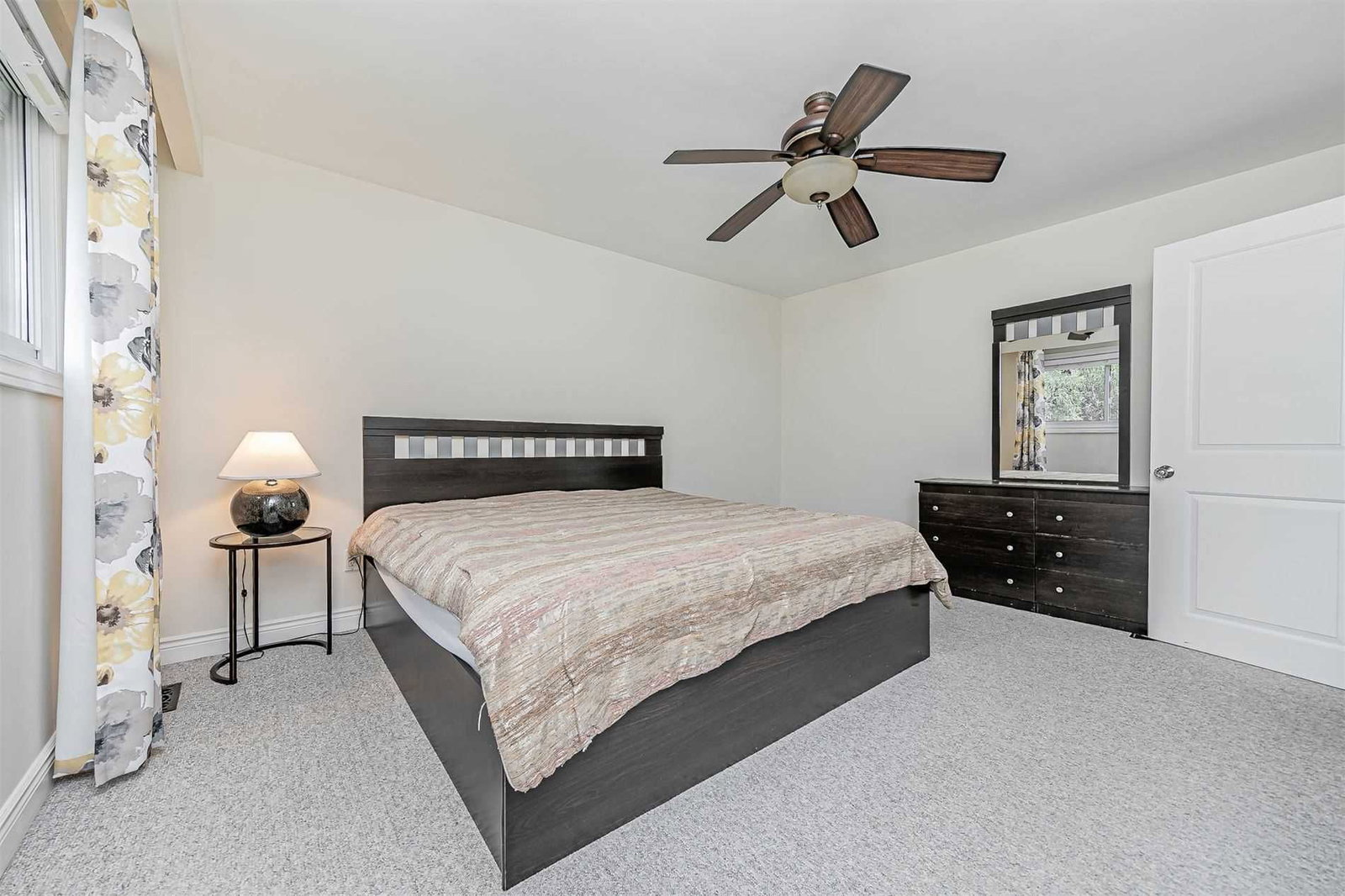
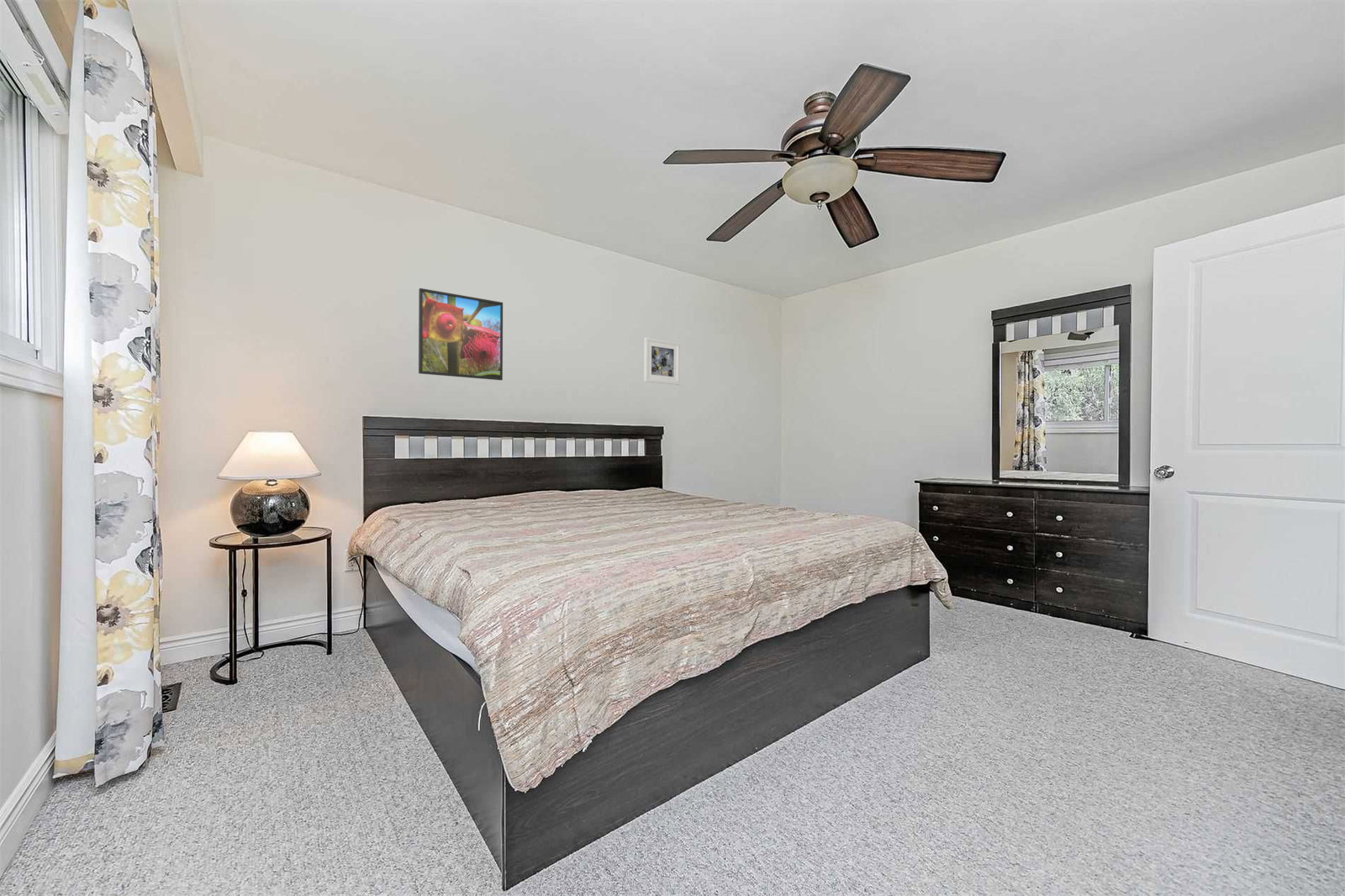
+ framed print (662, 361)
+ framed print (462, 336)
